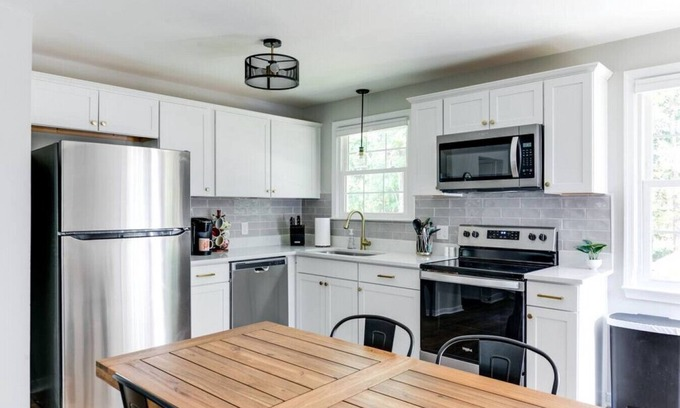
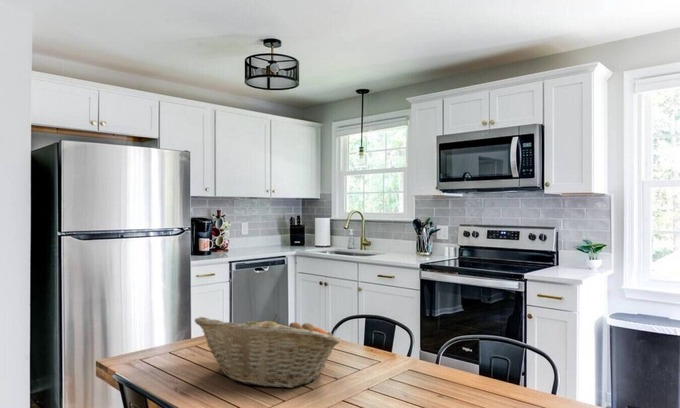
+ fruit basket (267, 341)
